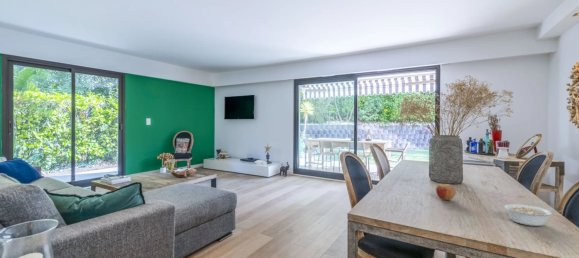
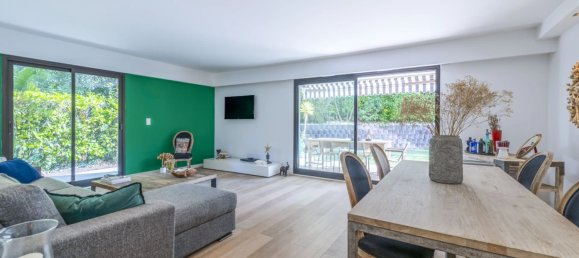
- fruit (445, 191)
- legume (528, 214)
